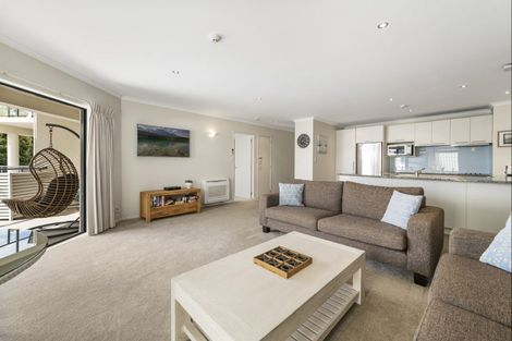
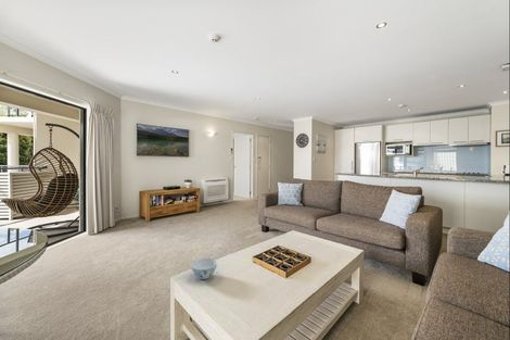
+ chinaware (204, 269)
